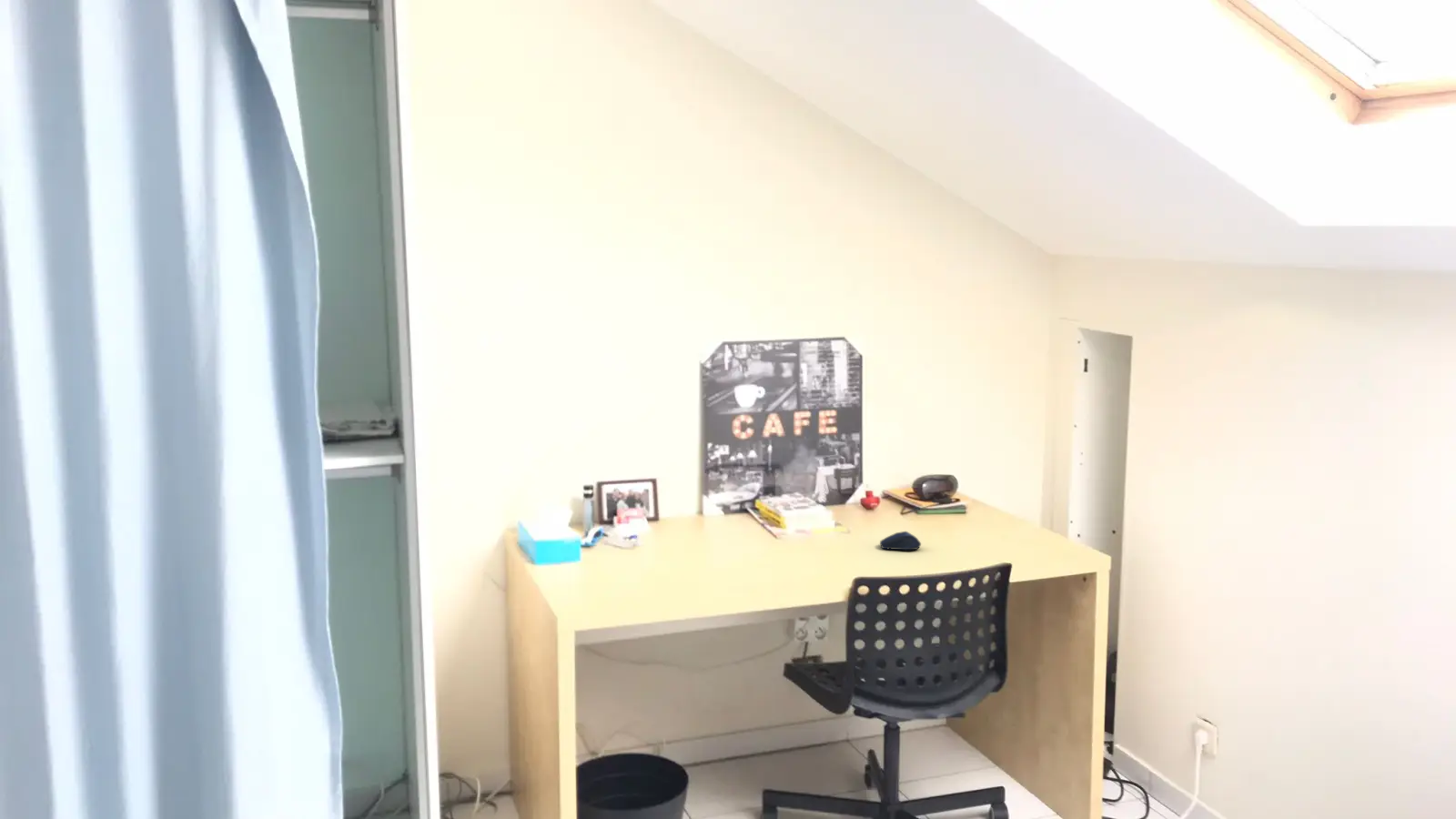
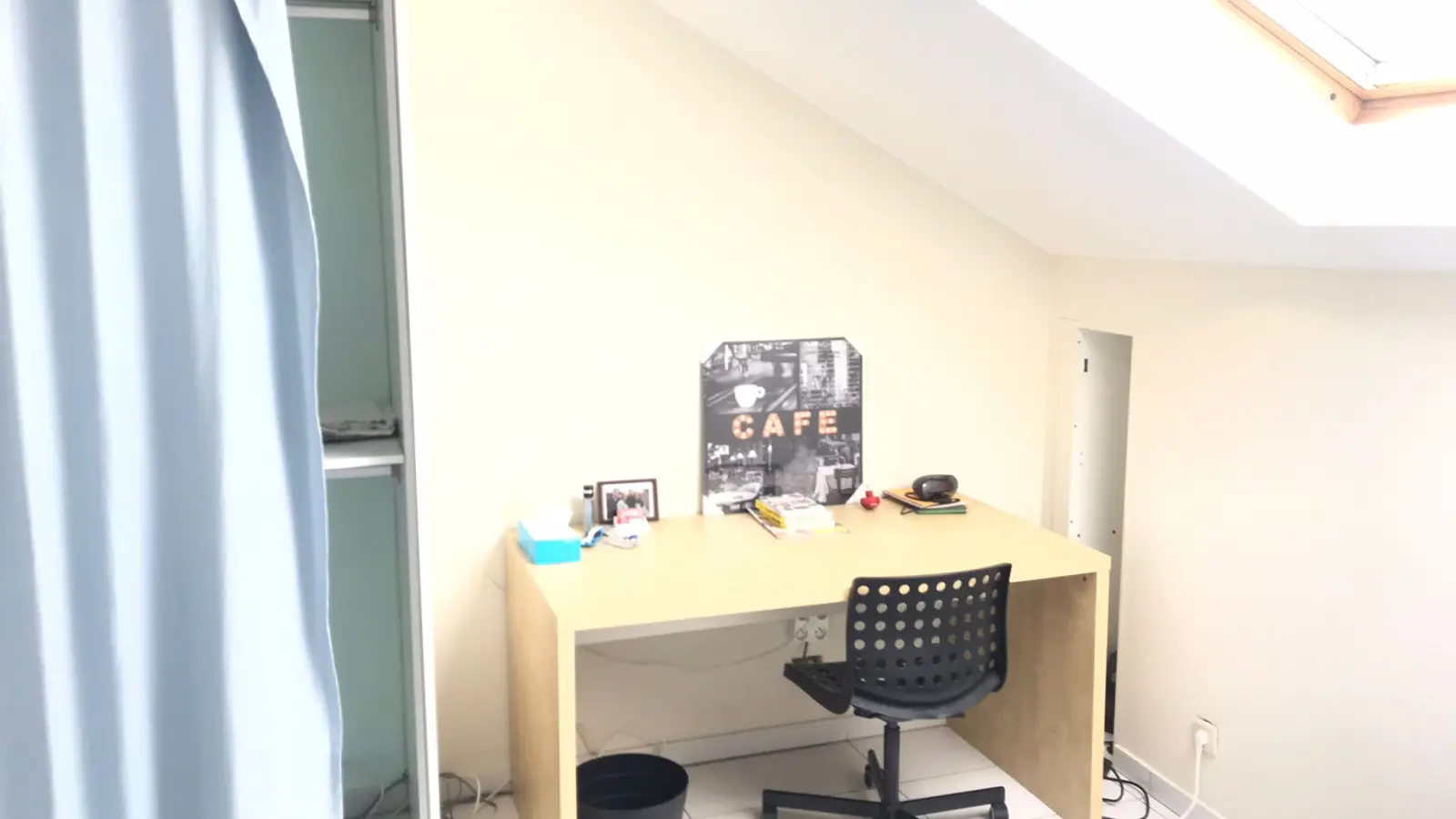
- computer mouse (900, 539)
